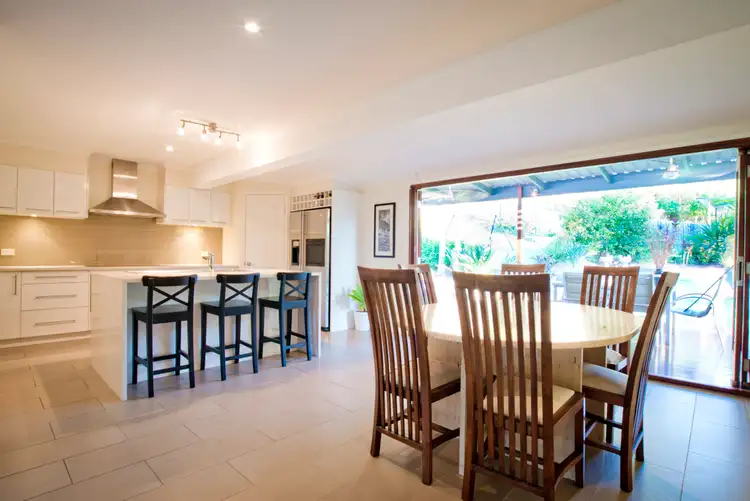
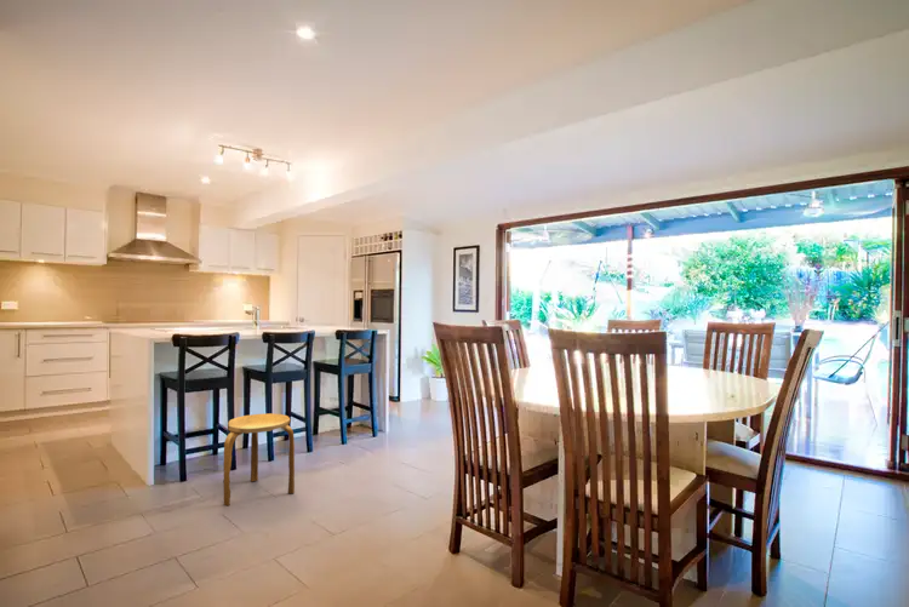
+ stool (255, 456)
